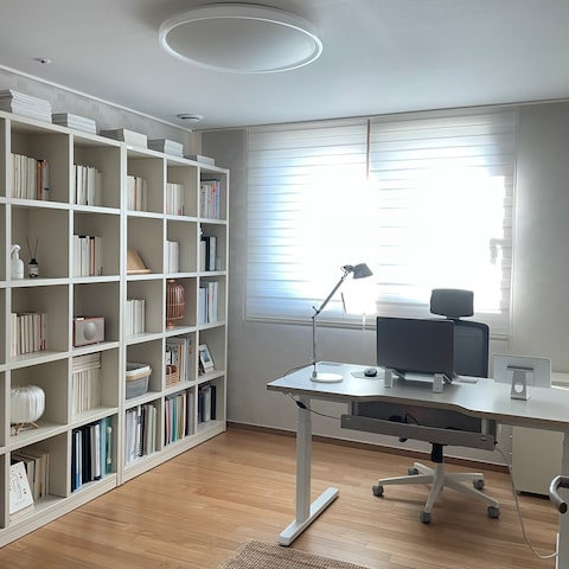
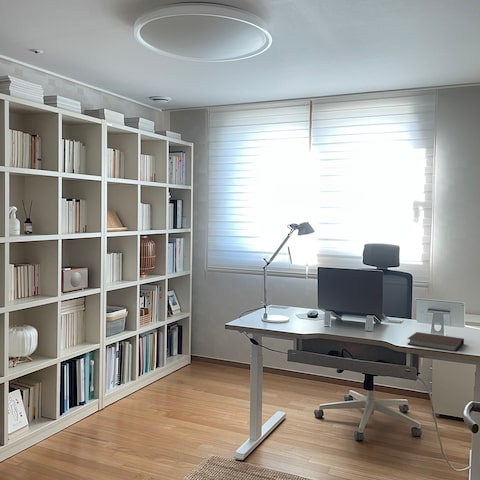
+ notebook (435, 341)
